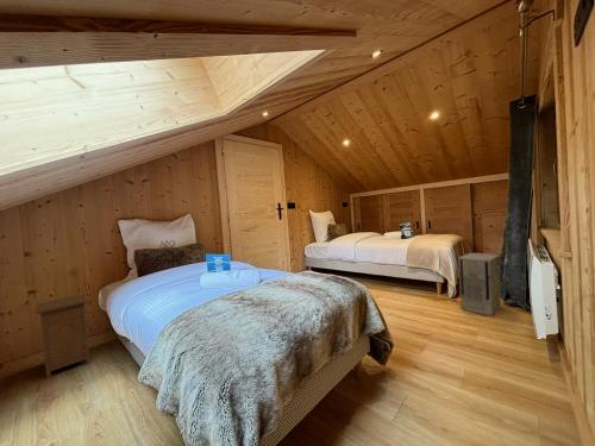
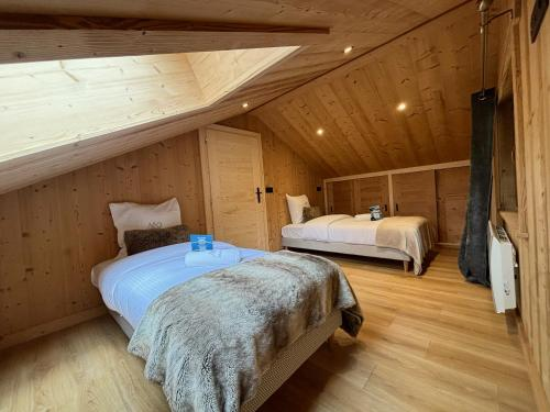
- air purifier (480, 282)
- nightstand (64, 331)
